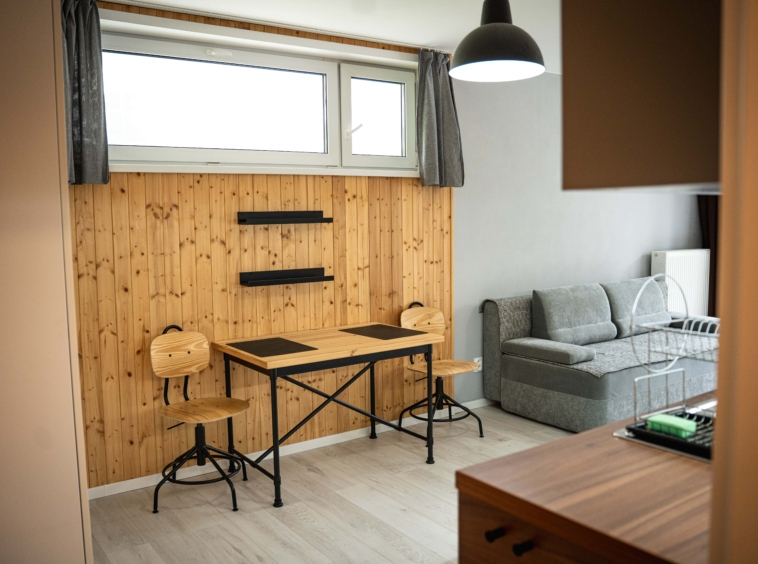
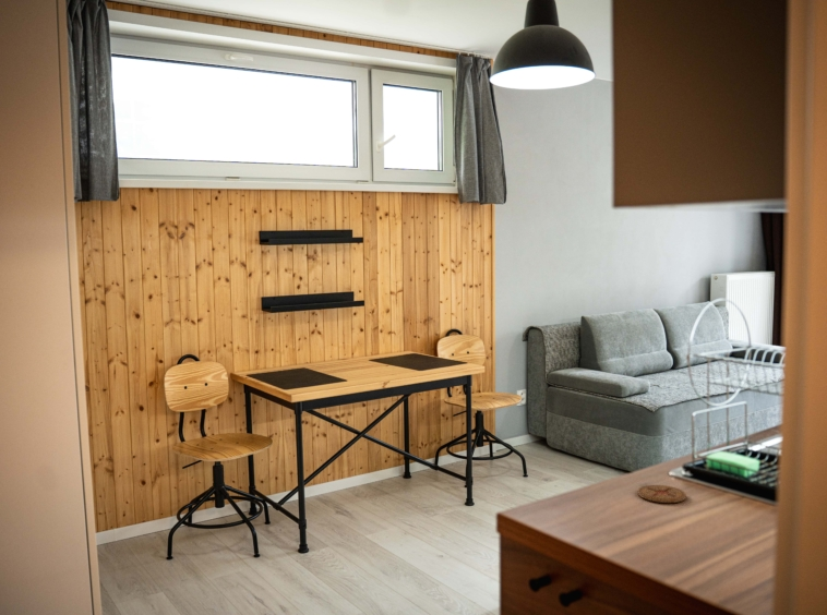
+ coaster (661, 493)
